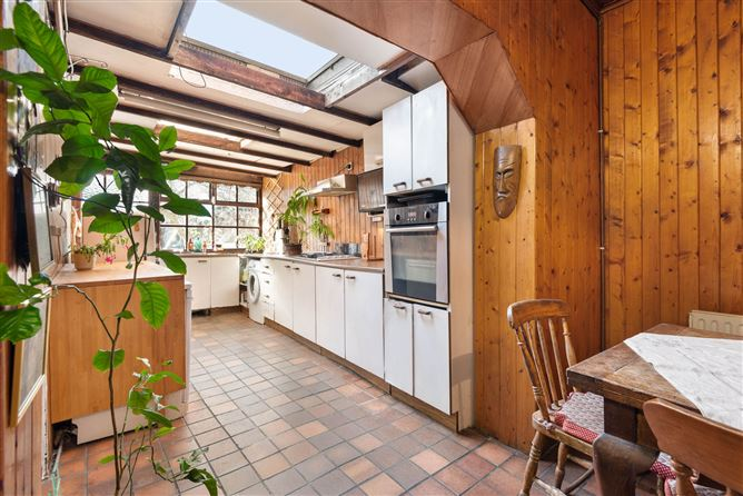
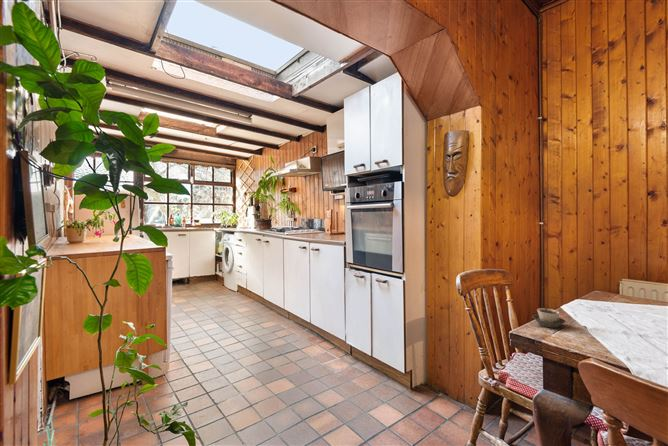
+ cup (548, 317)
